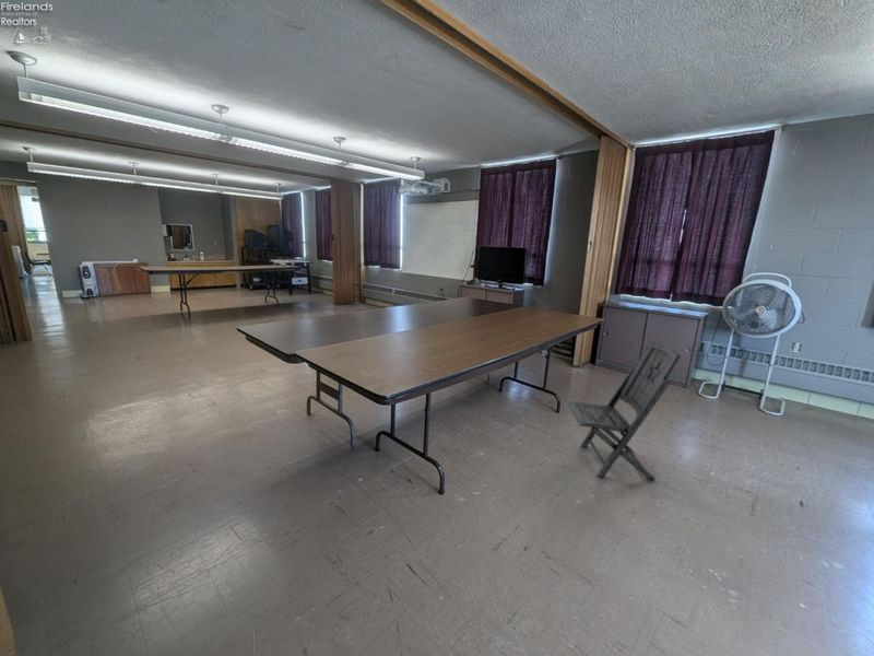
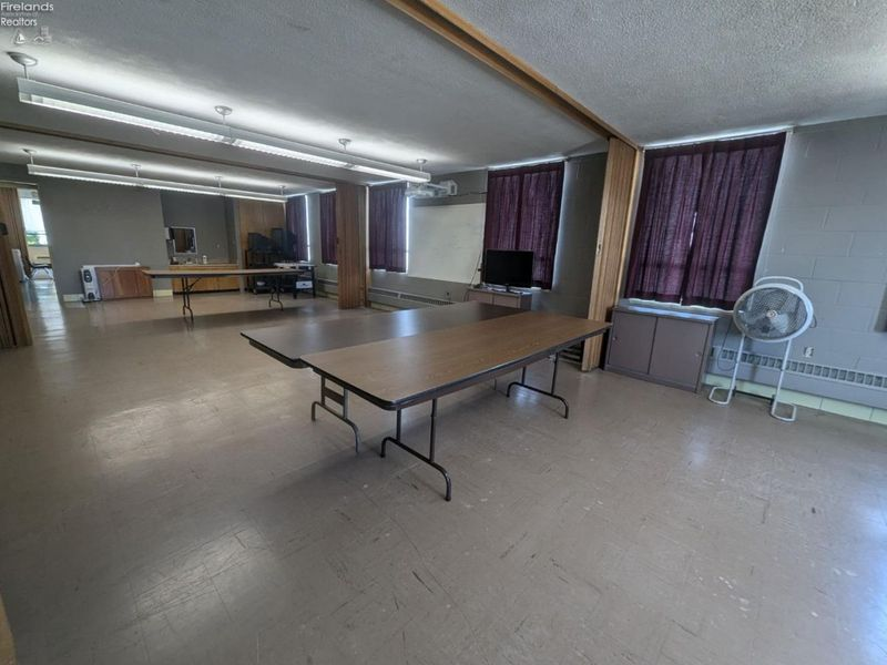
- folding chair (615, 403)
